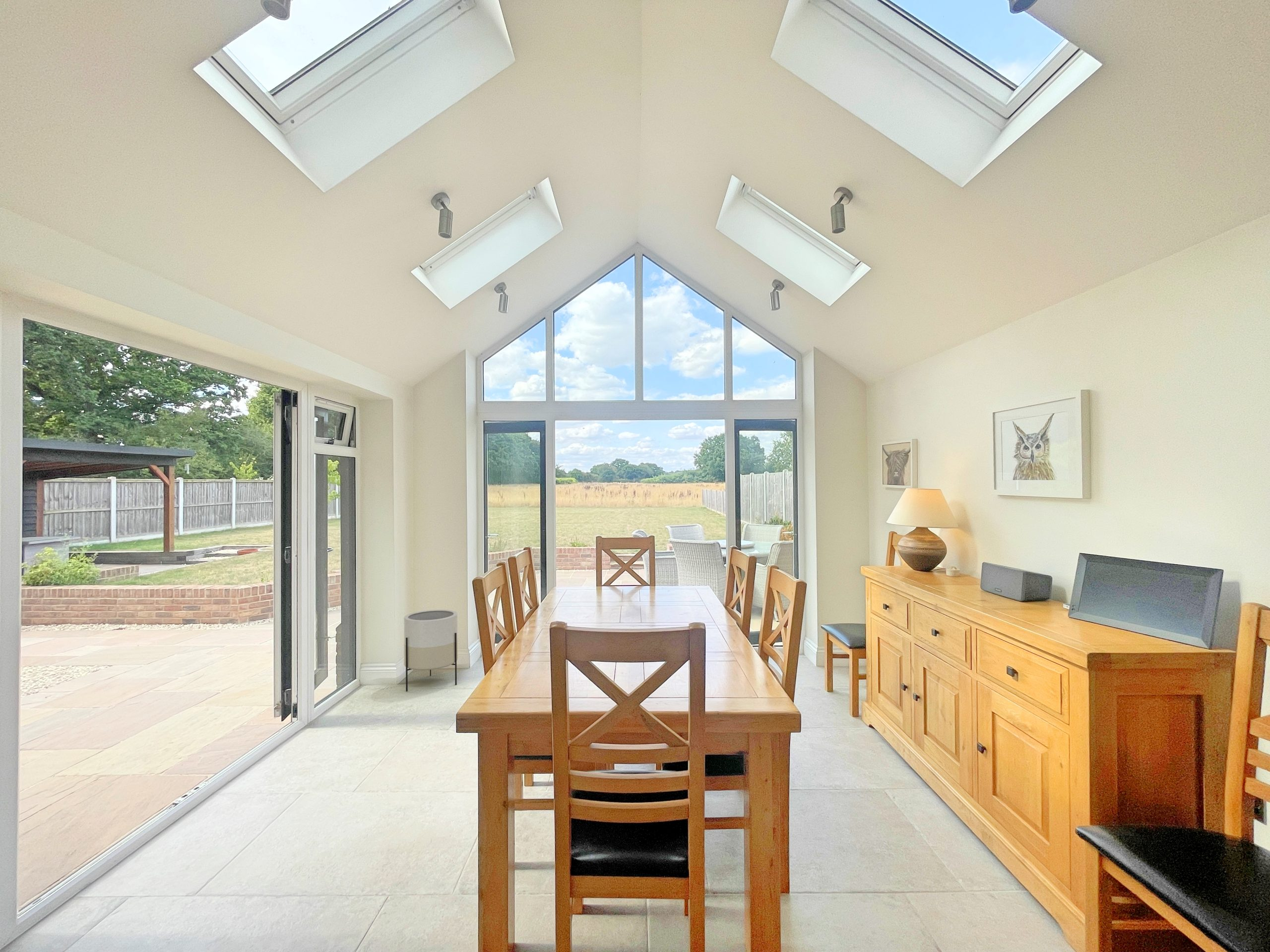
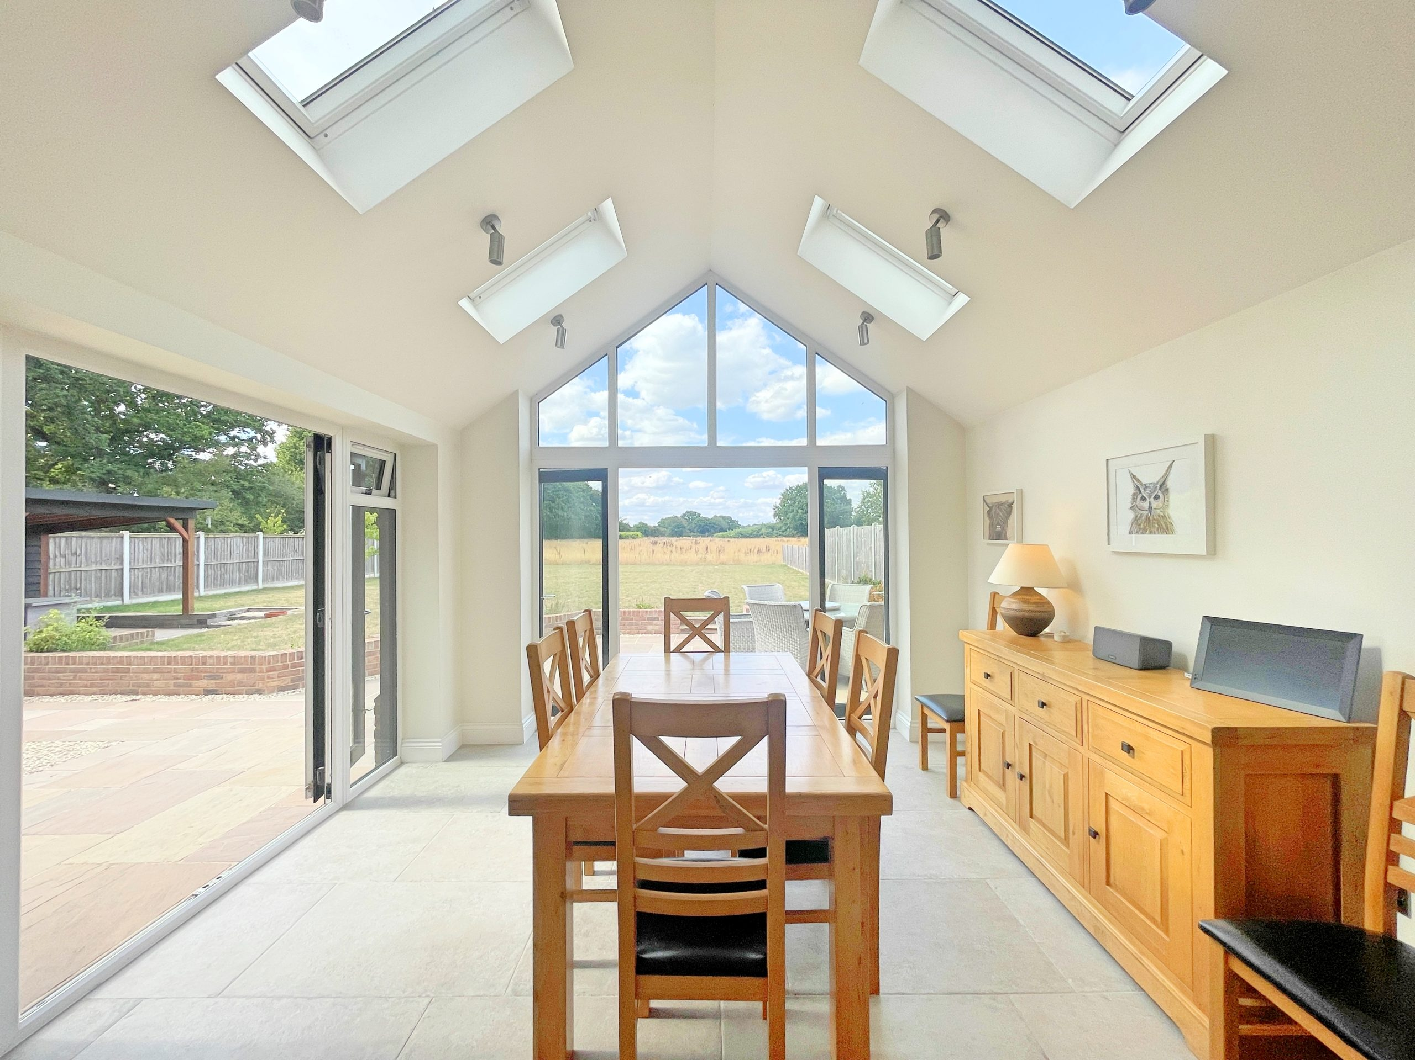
- planter (432, 649)
